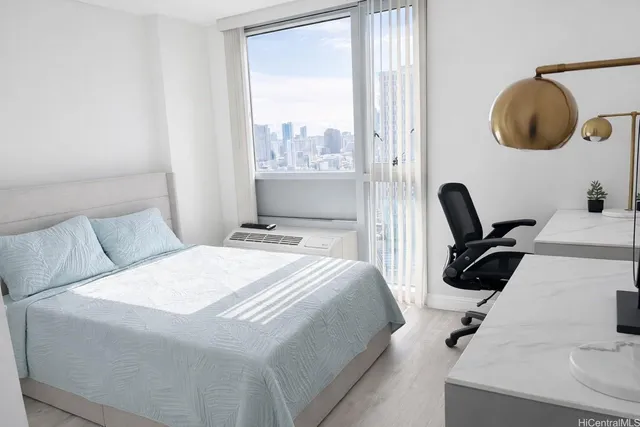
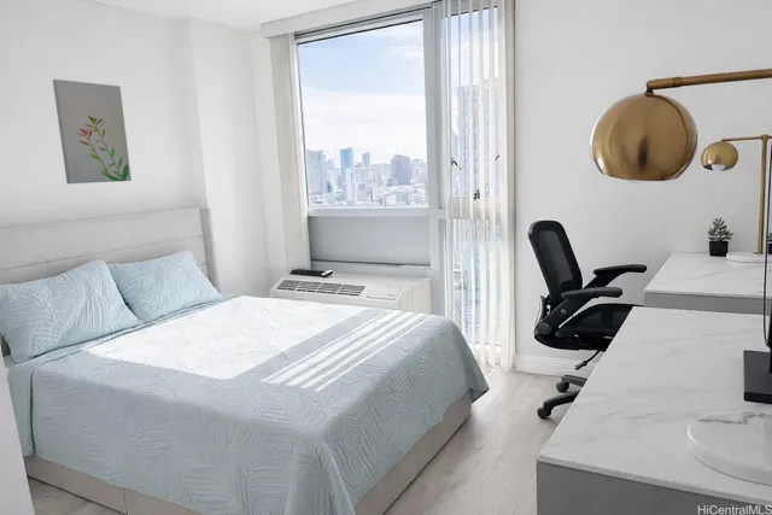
+ wall art (94, 133)
